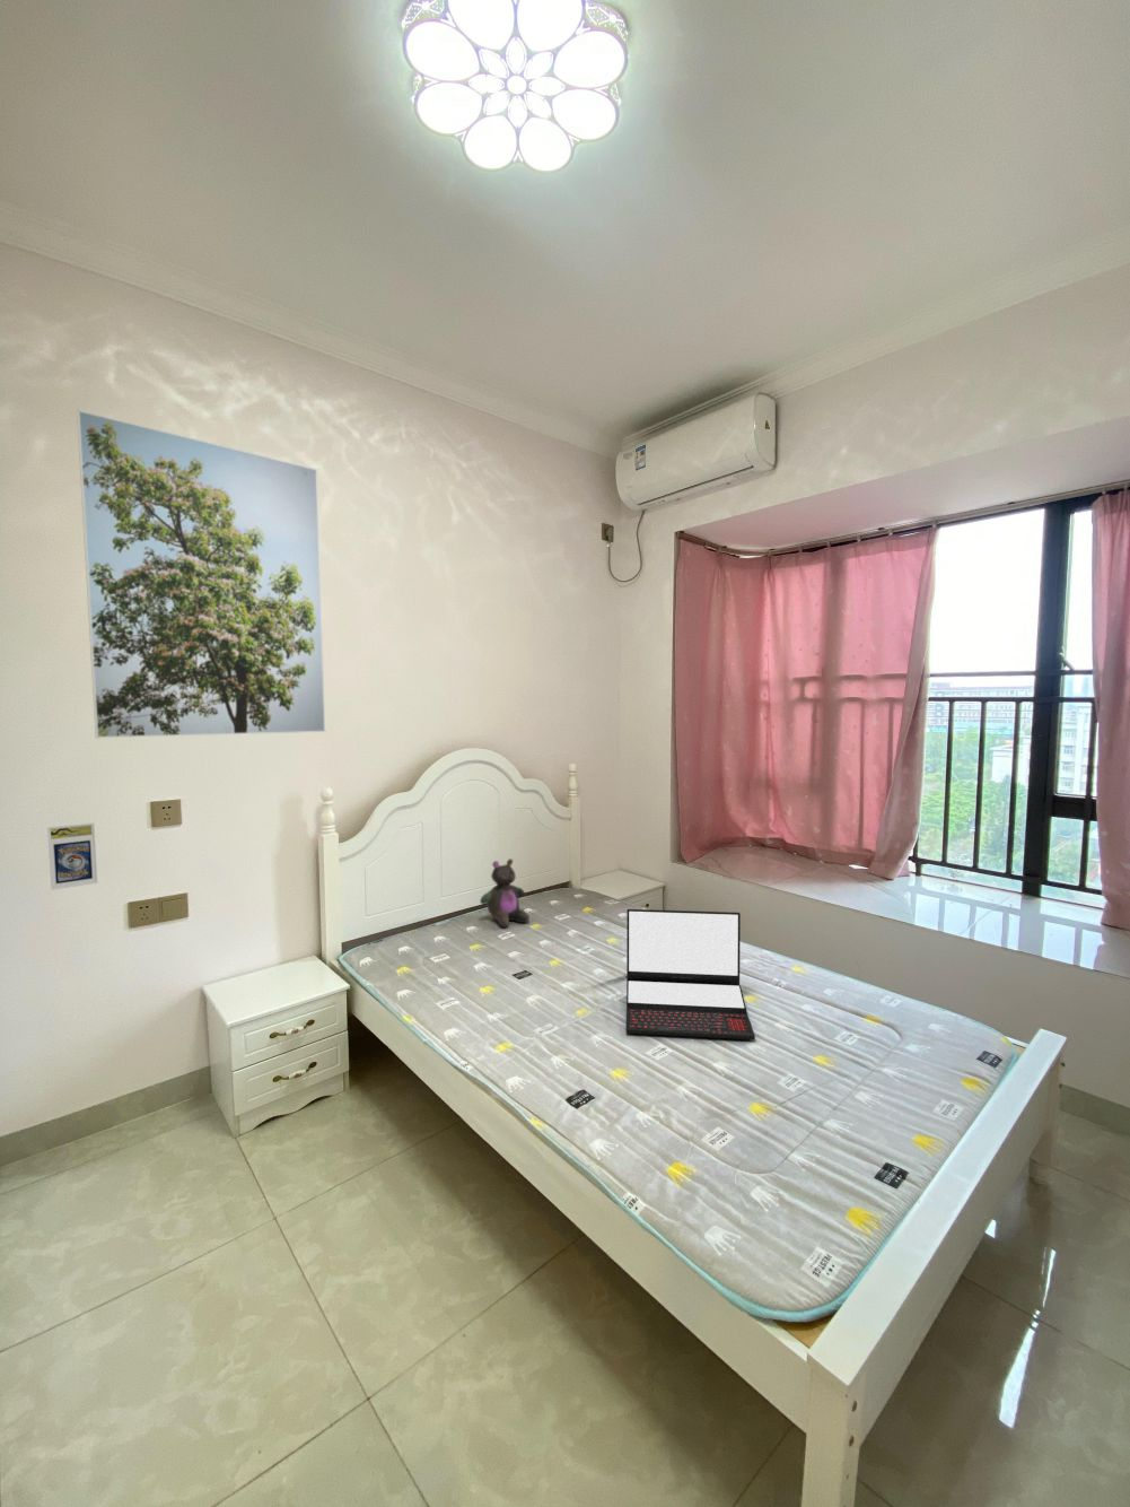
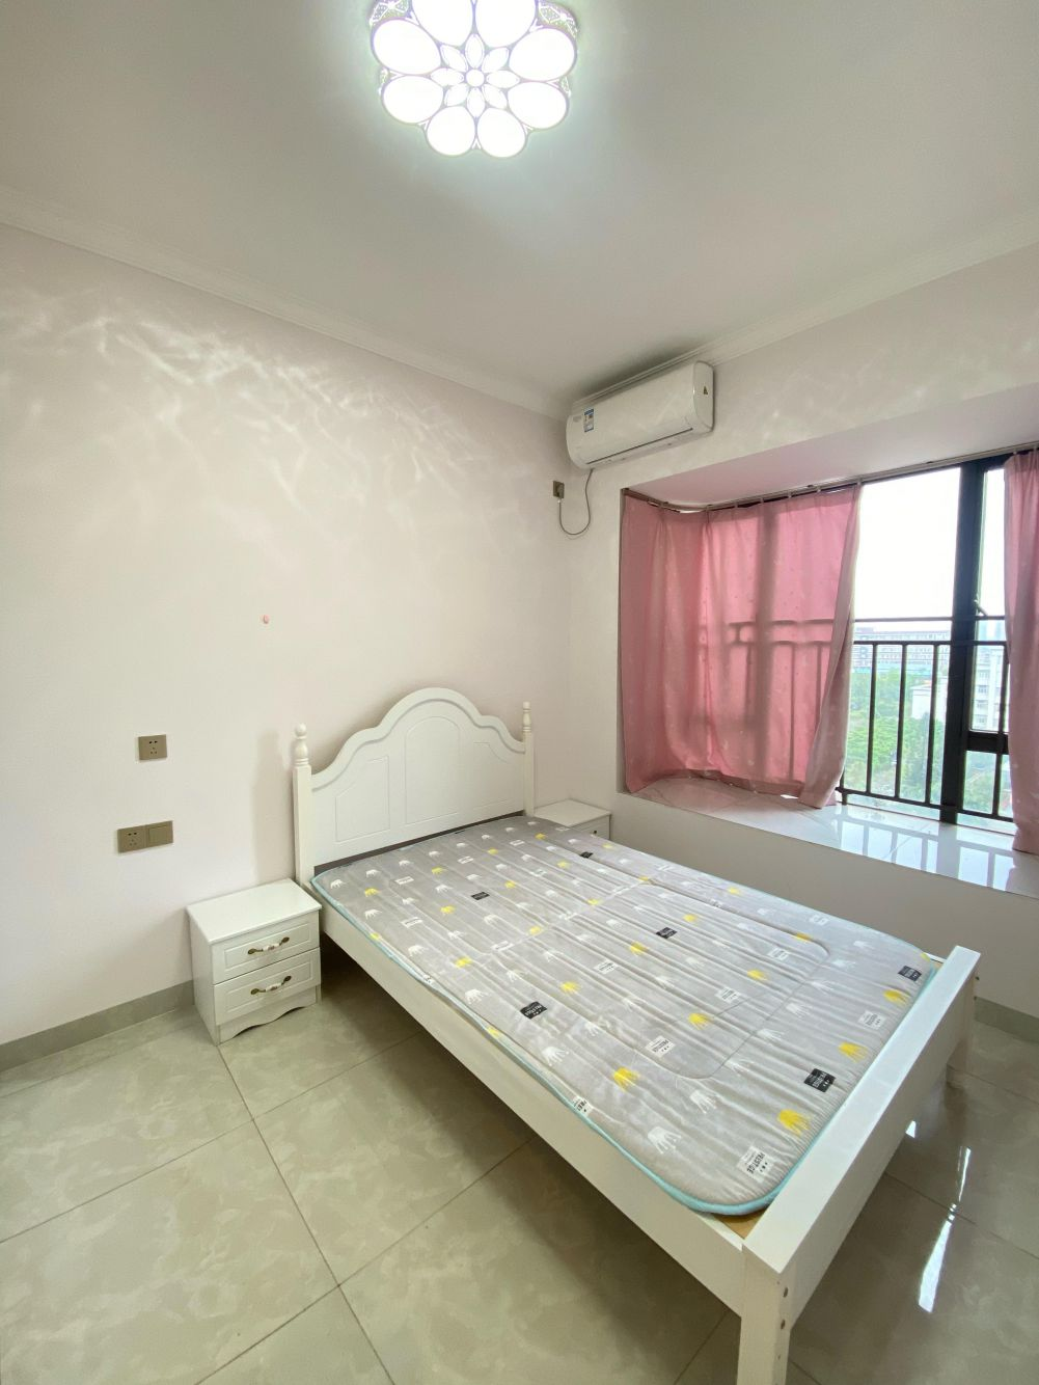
- stuffed bear (507, 891)
- trading card display case (72, 855)
- laptop (685, 969)
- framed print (216, 591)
